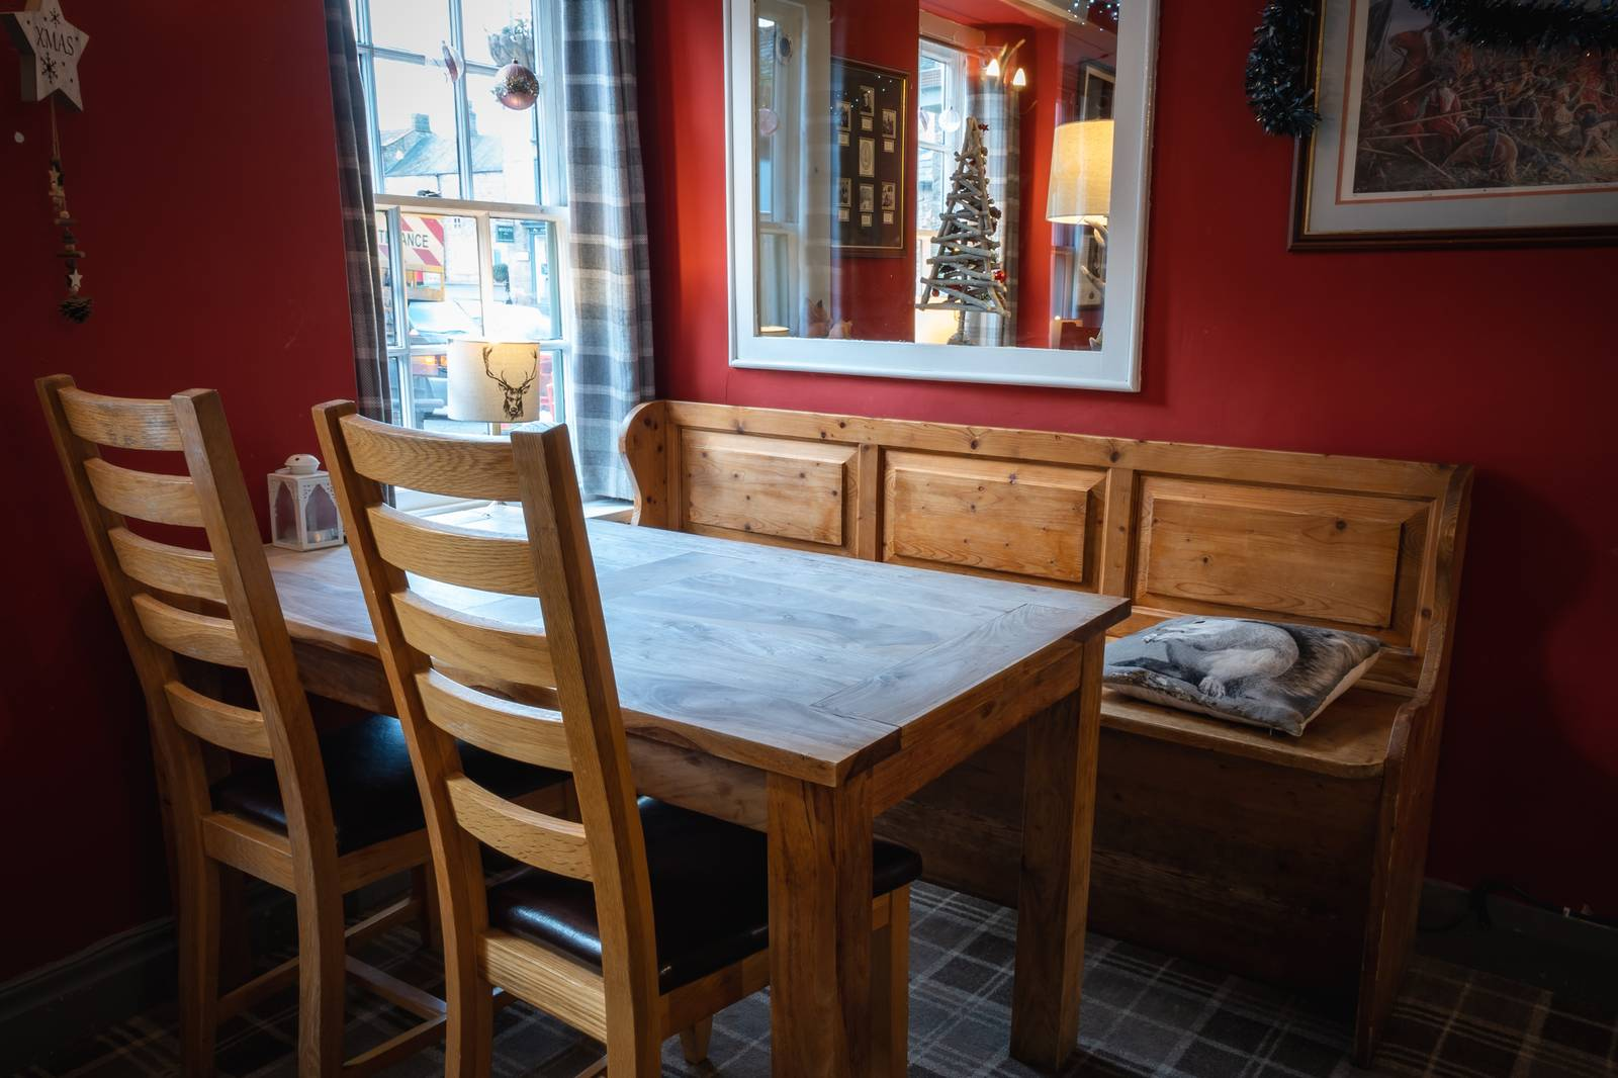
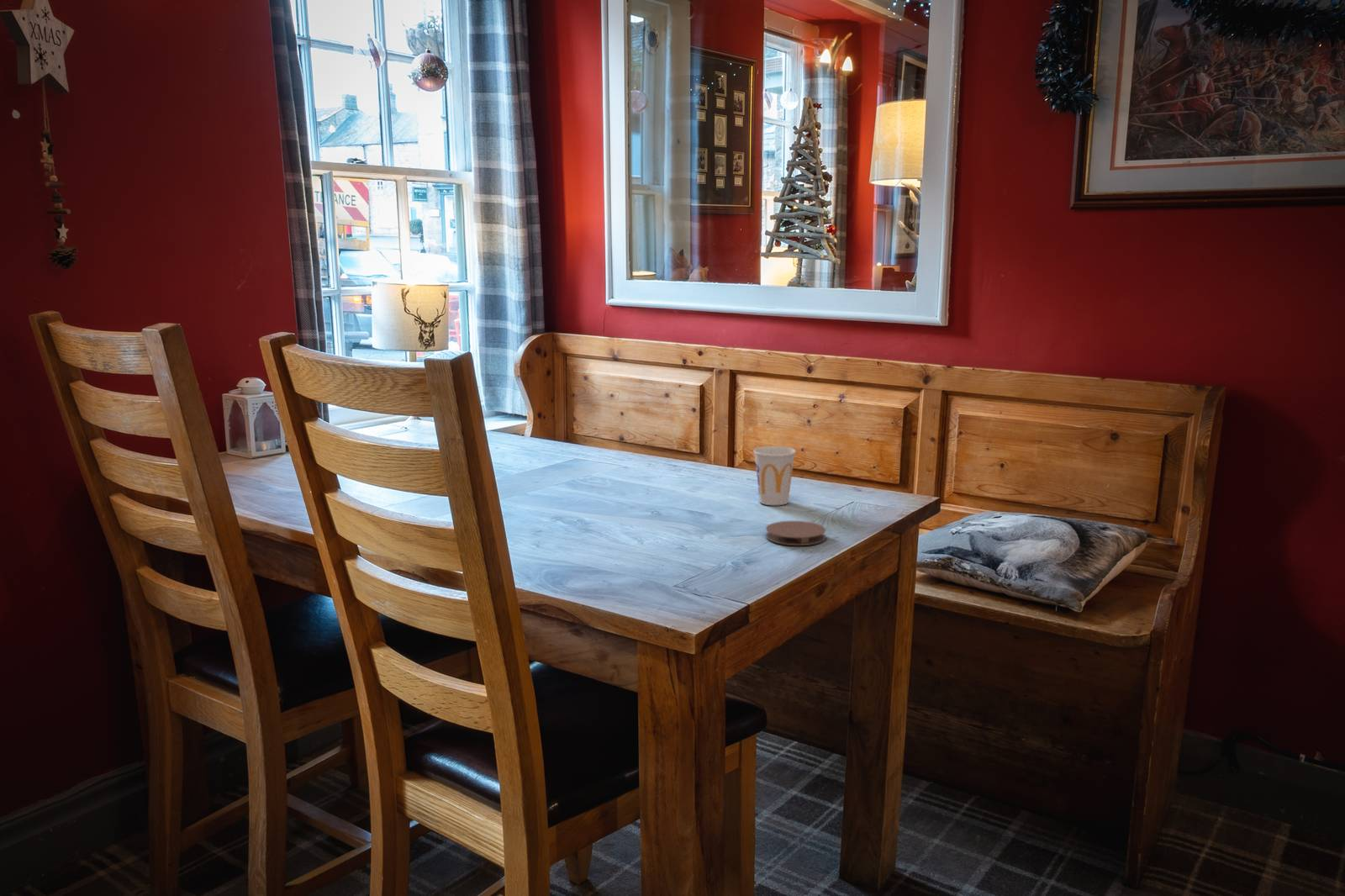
+ coaster (795, 532)
+ cup (773, 476)
